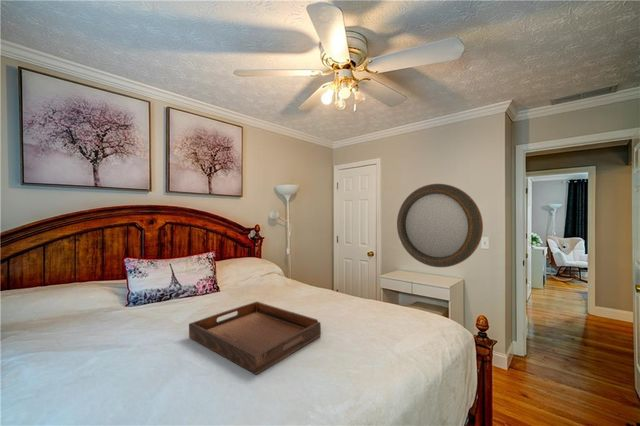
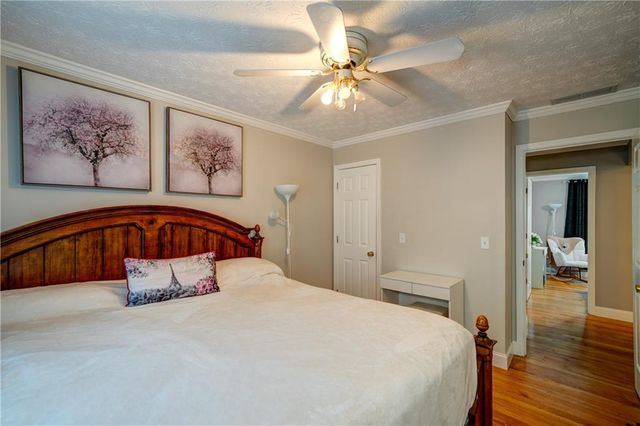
- home mirror (434, 225)
- serving tray (256, 329)
